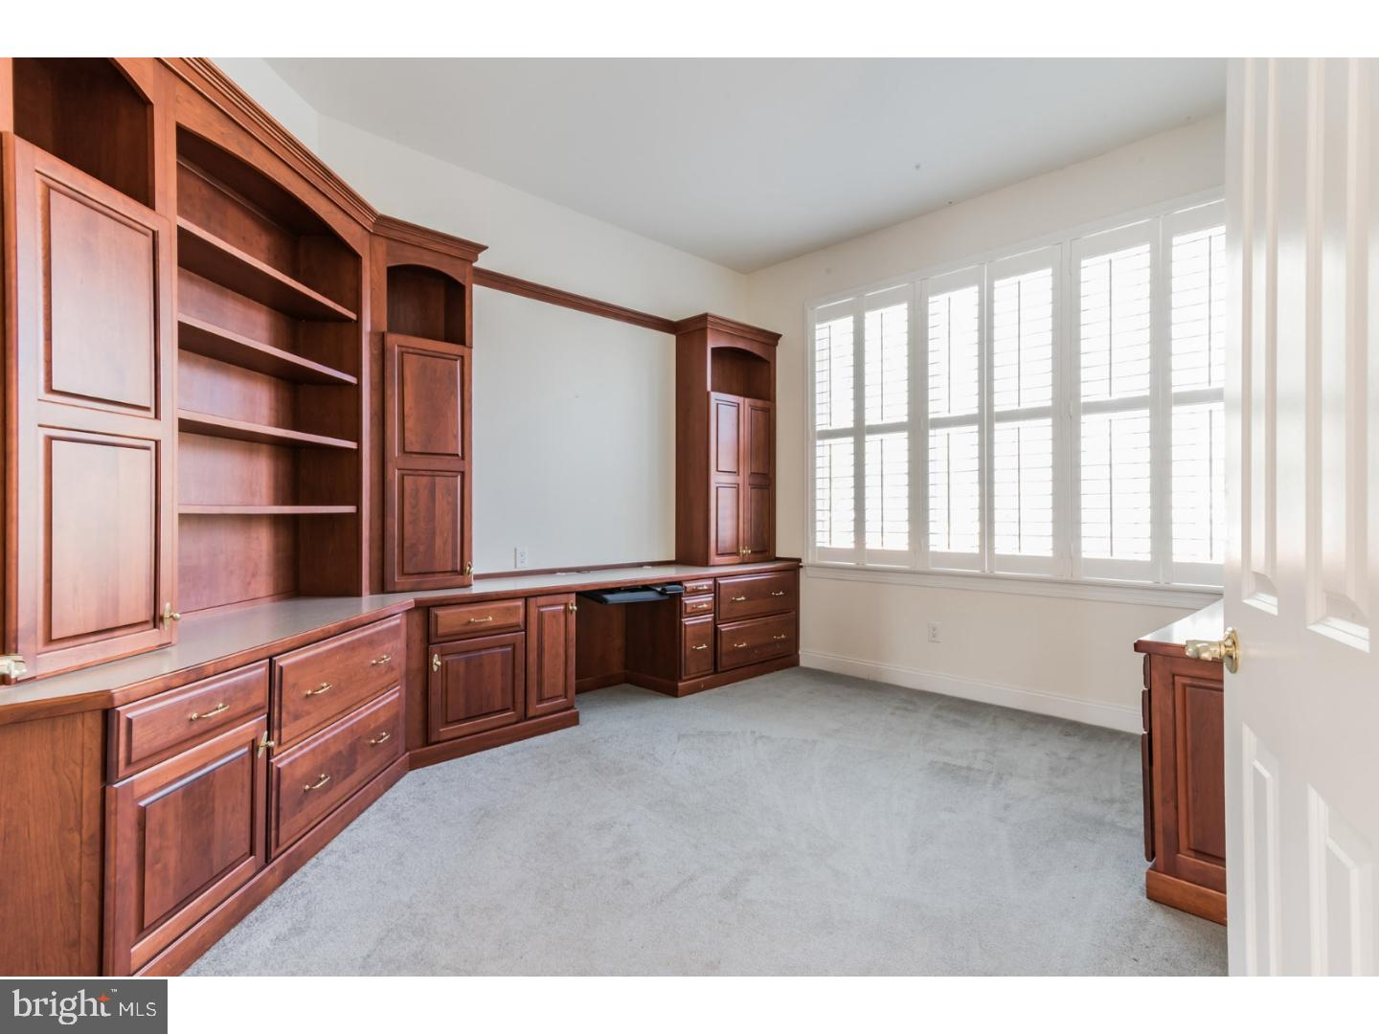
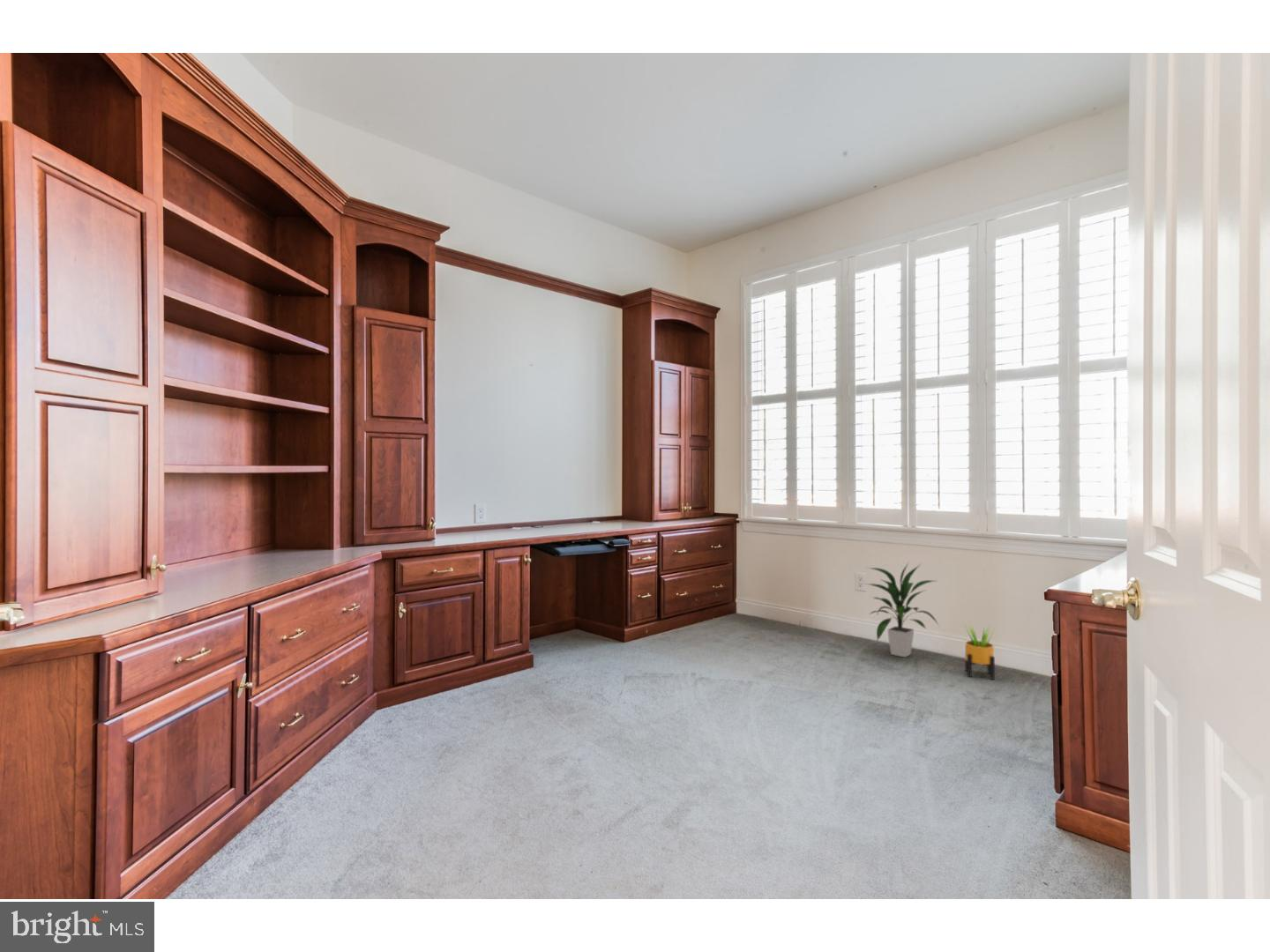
+ indoor plant (897, 607)
+ potted plant (979, 648)
